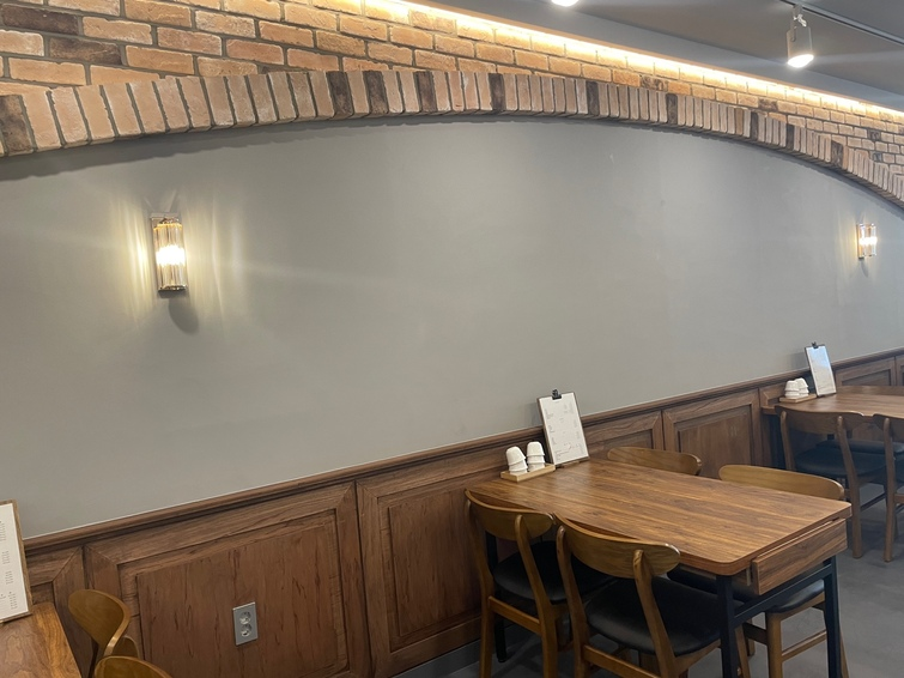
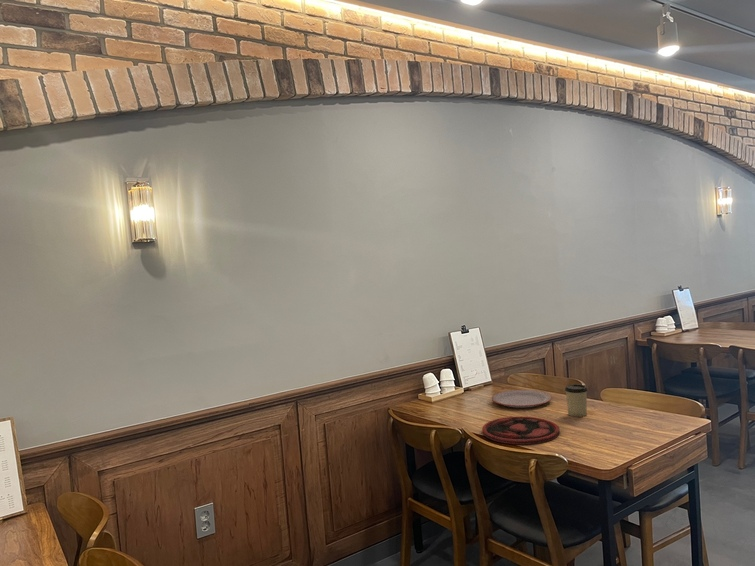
+ plate (520, 429)
+ plate (521, 399)
+ cup (576, 400)
